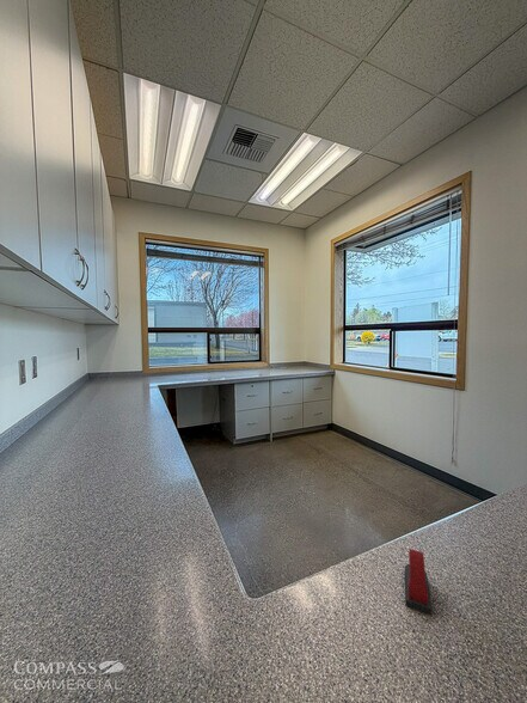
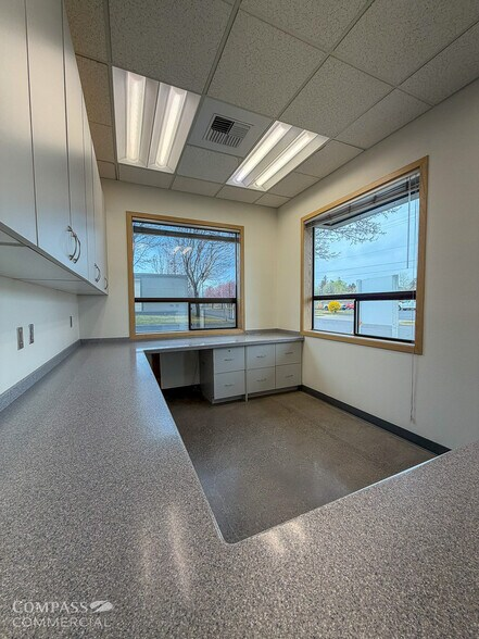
- stapler (416, 575)
